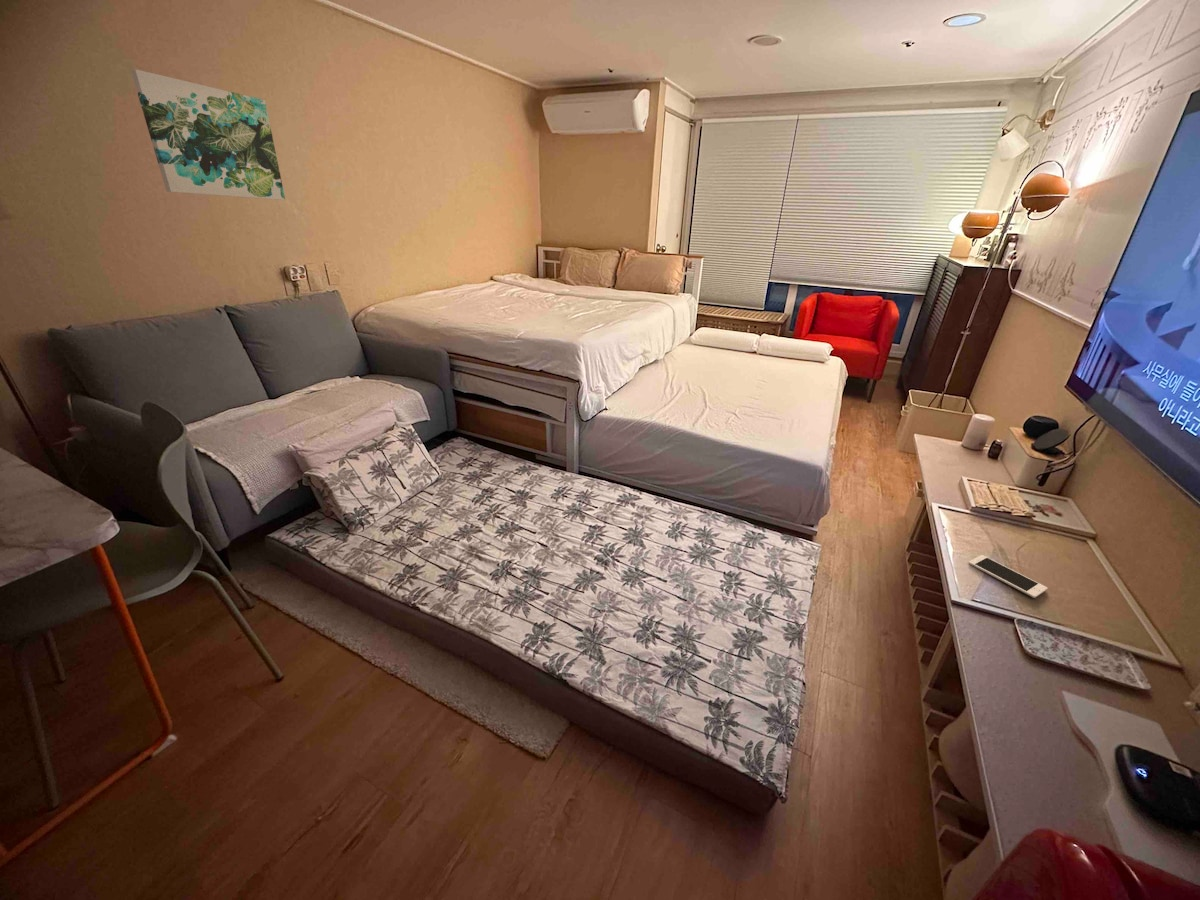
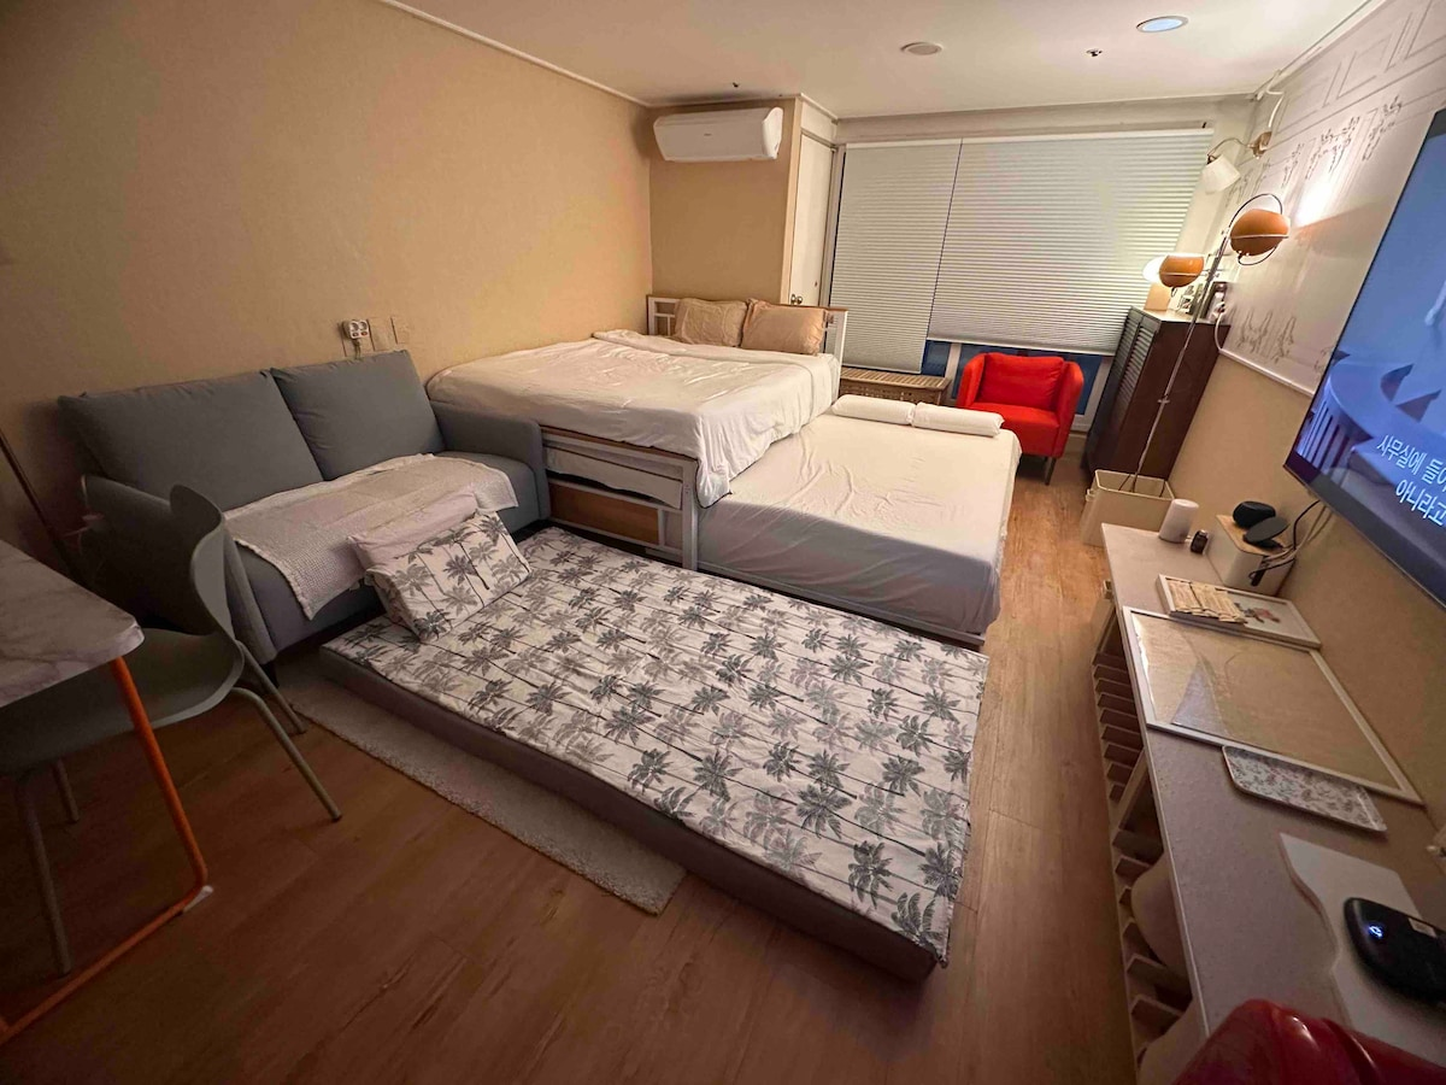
- cell phone (1006, 575)
- wall art (217, 143)
